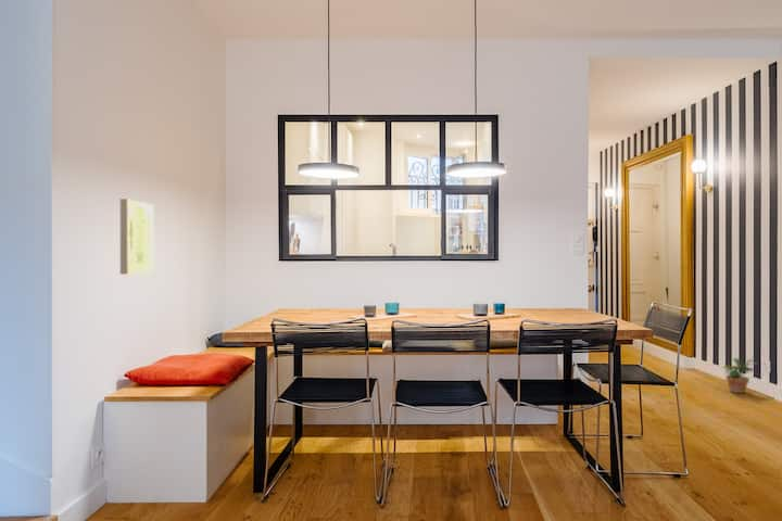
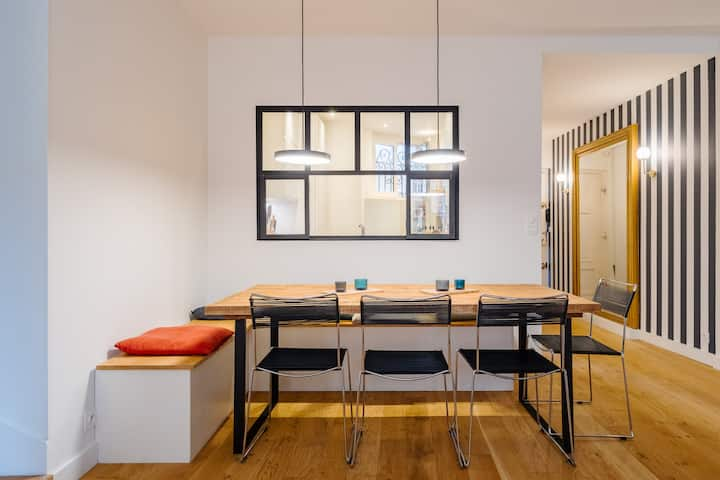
- potted plant (737, 373)
- wall art (137, 238)
